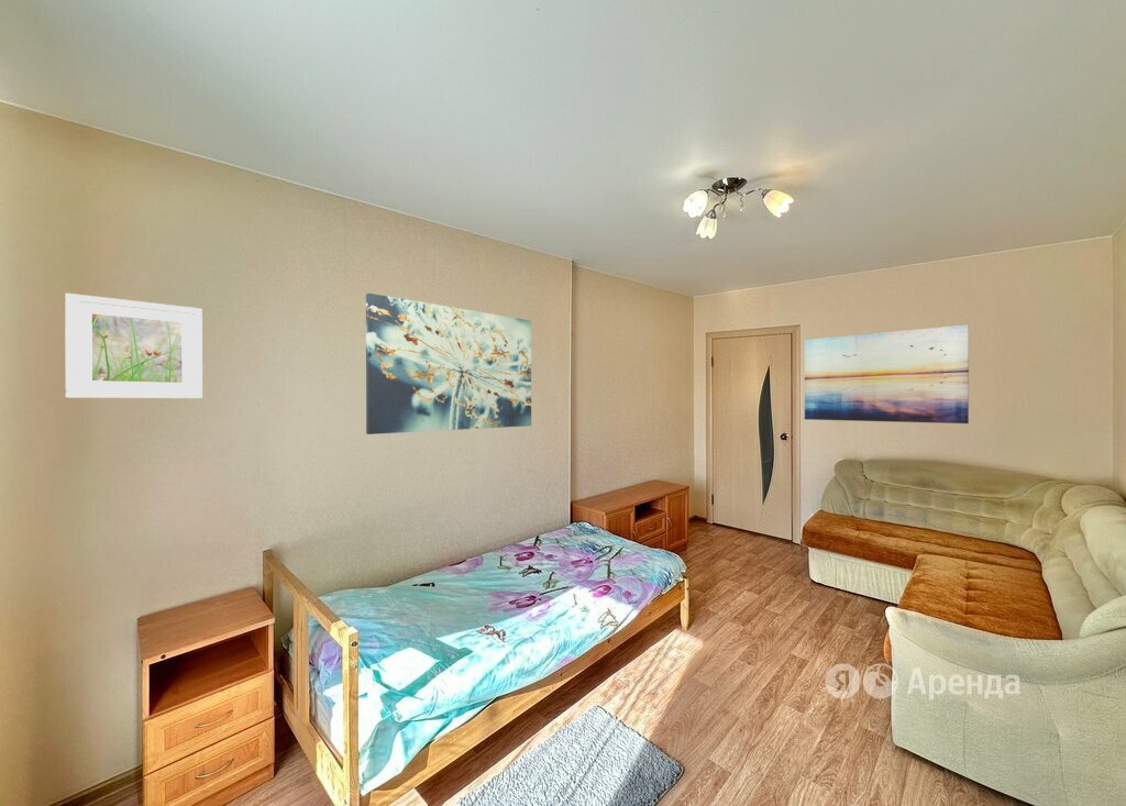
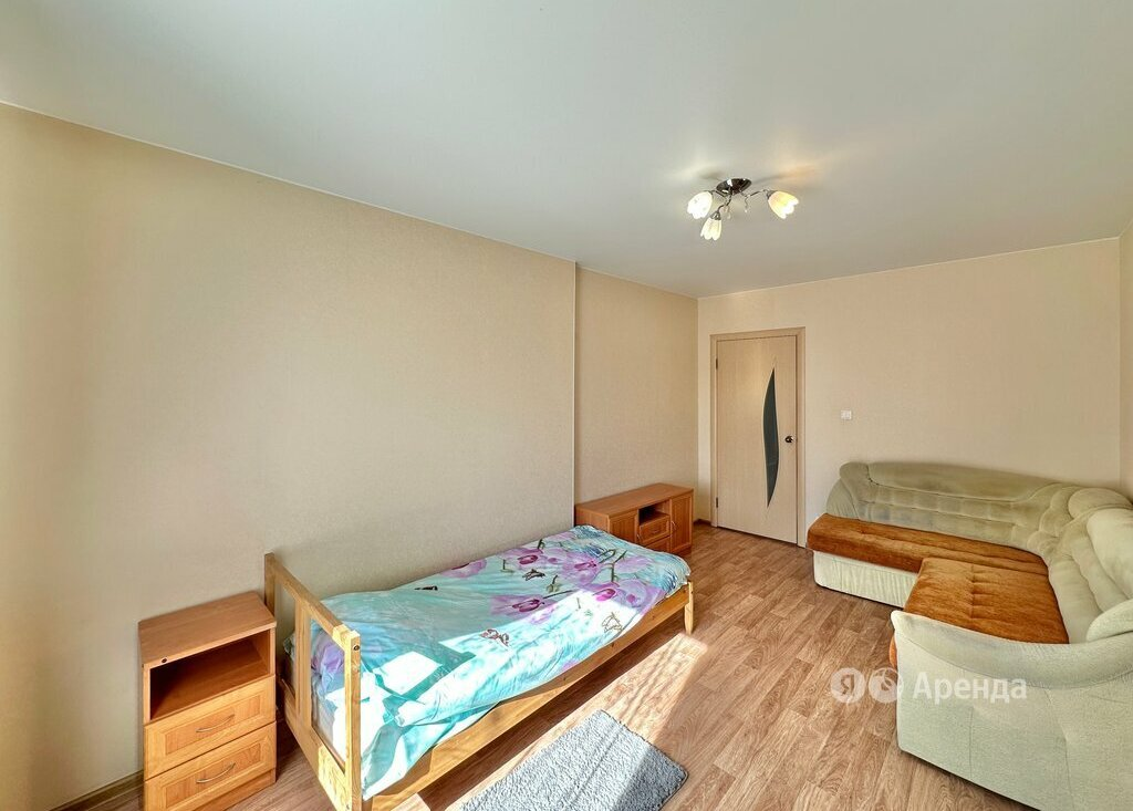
- wall art (877, 377)
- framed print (139, 350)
- wall art (460, 368)
